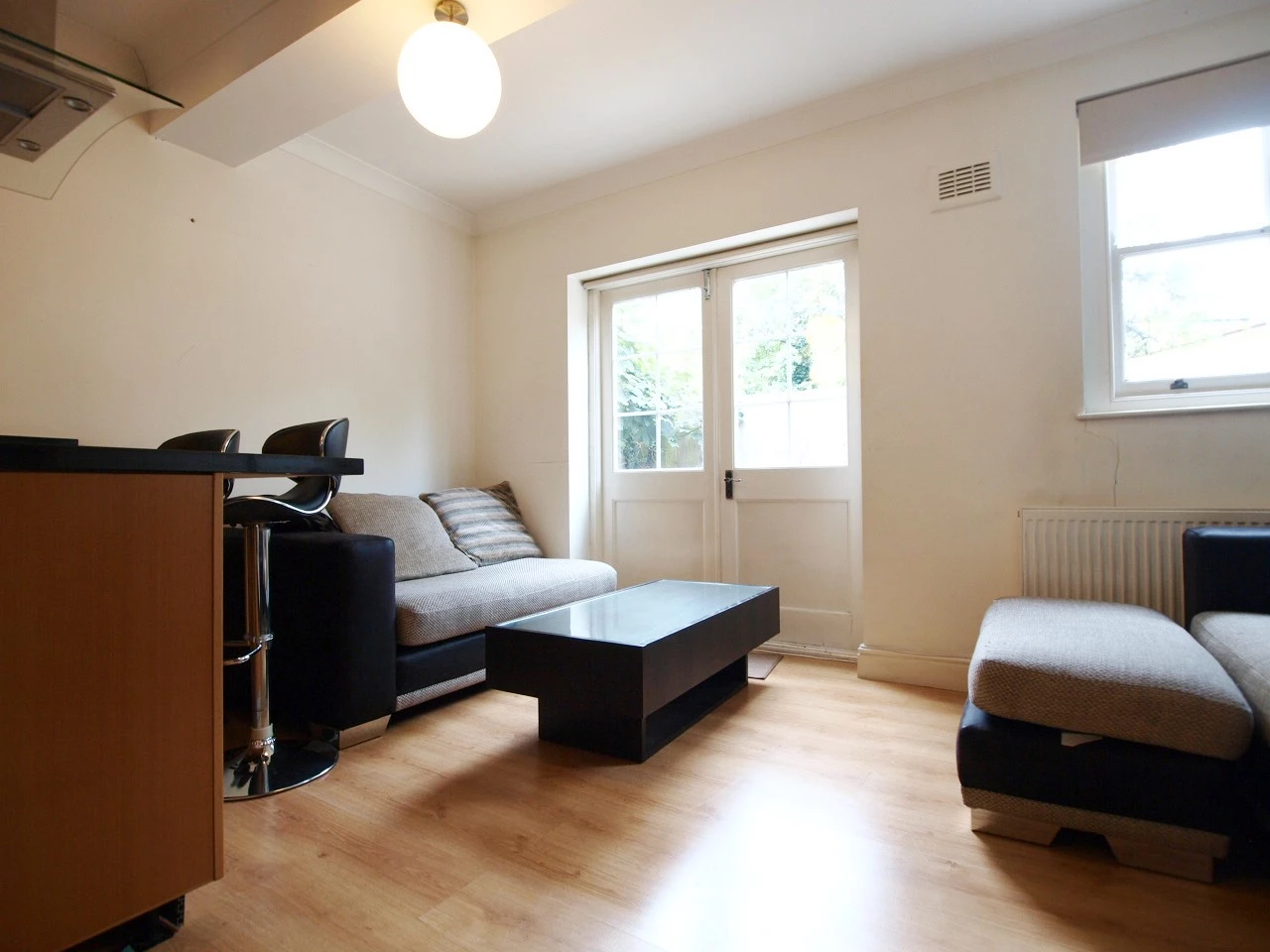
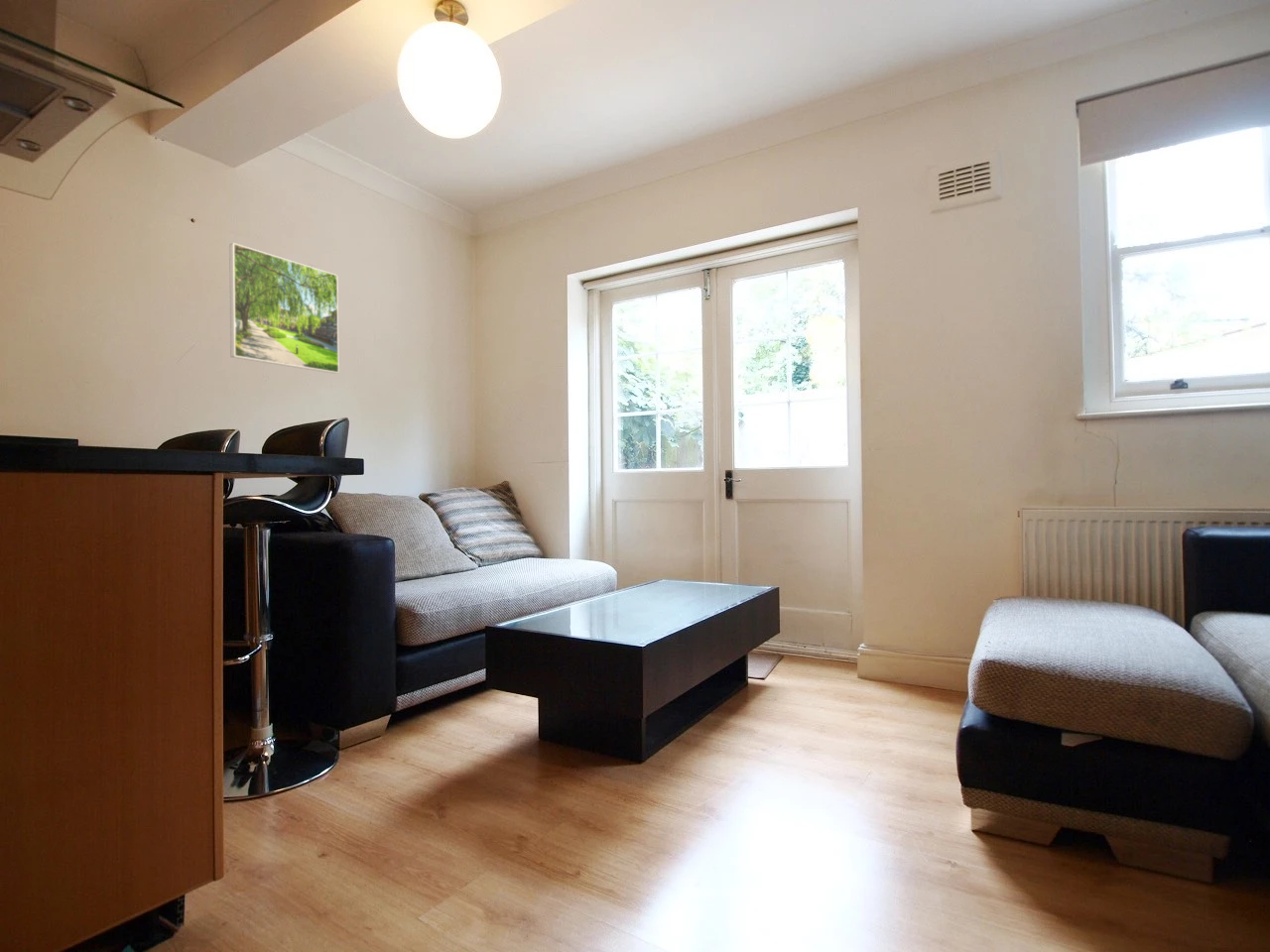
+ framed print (288, 312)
